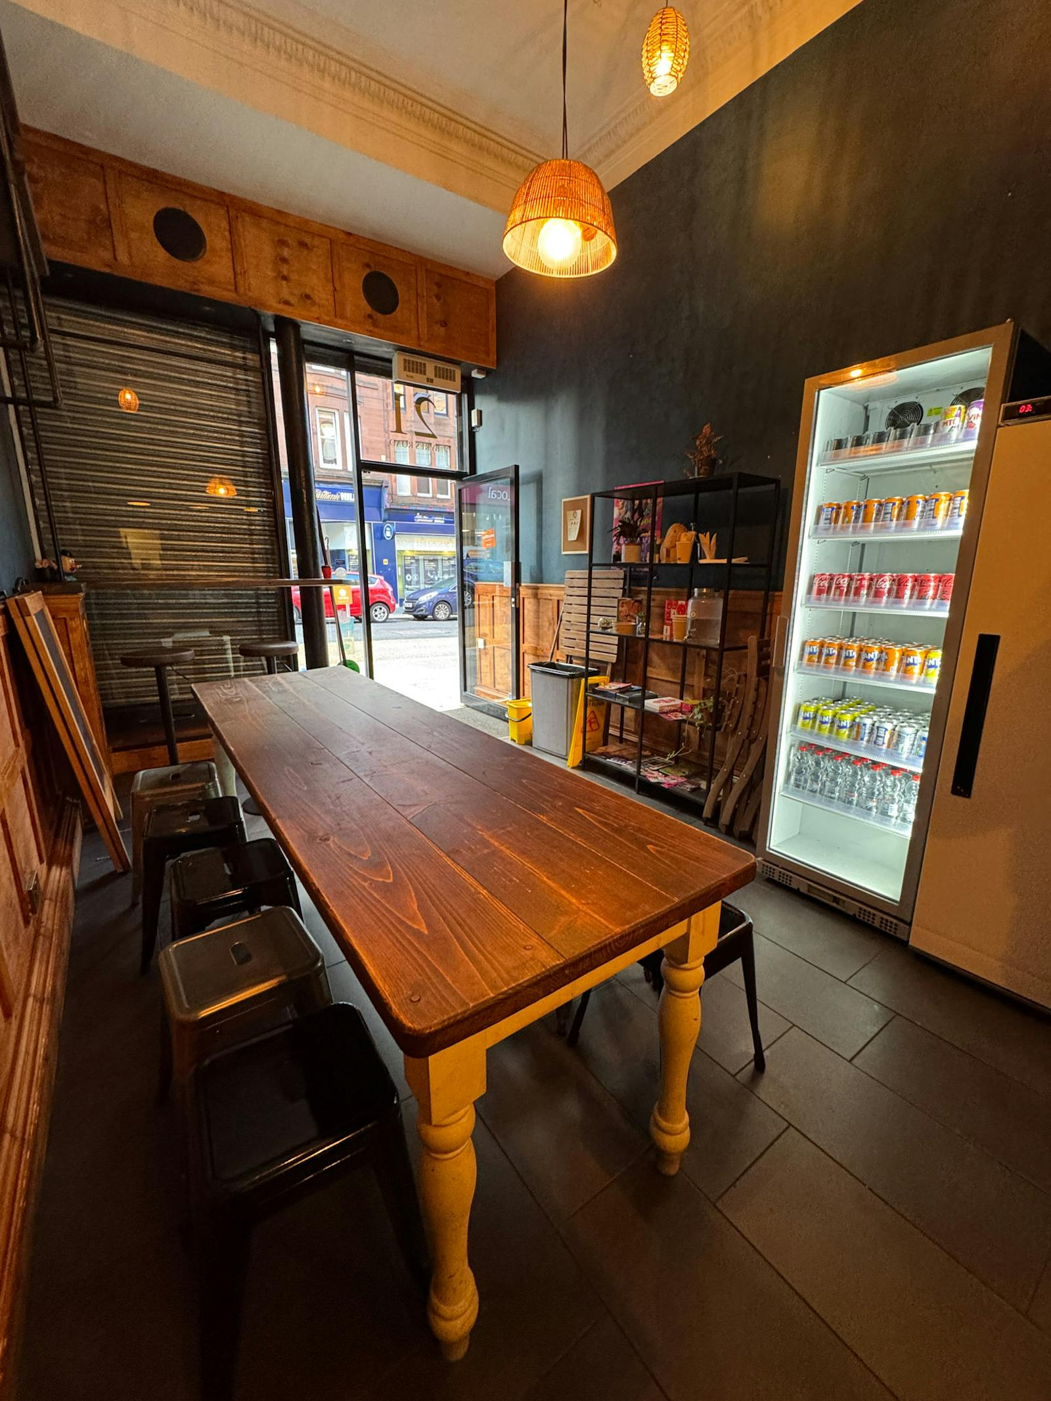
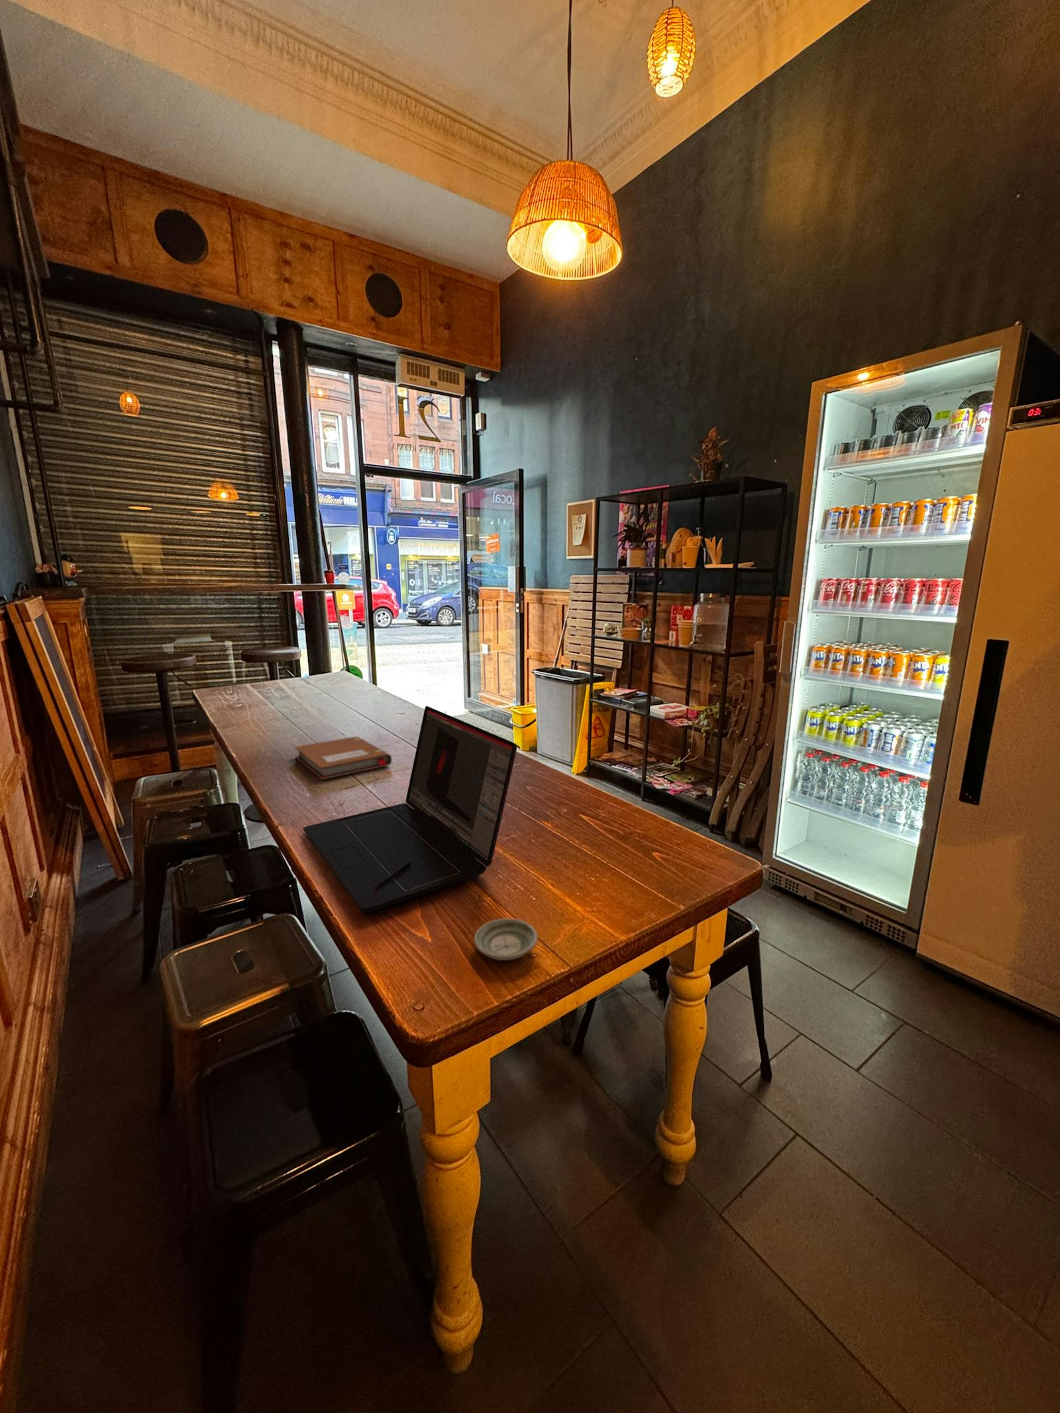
+ laptop (406, 794)
+ saucer (506, 942)
+ notebook (343, 756)
